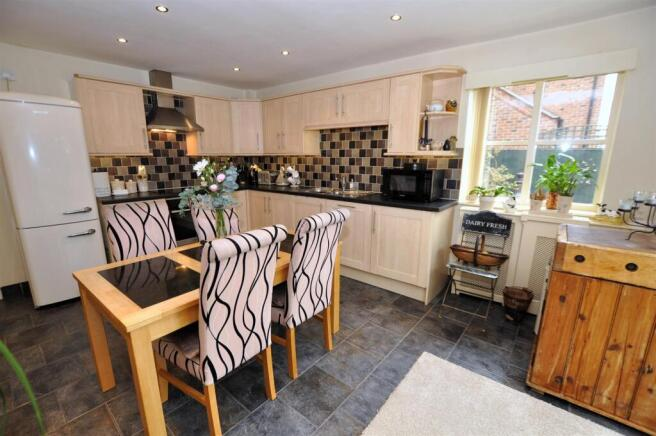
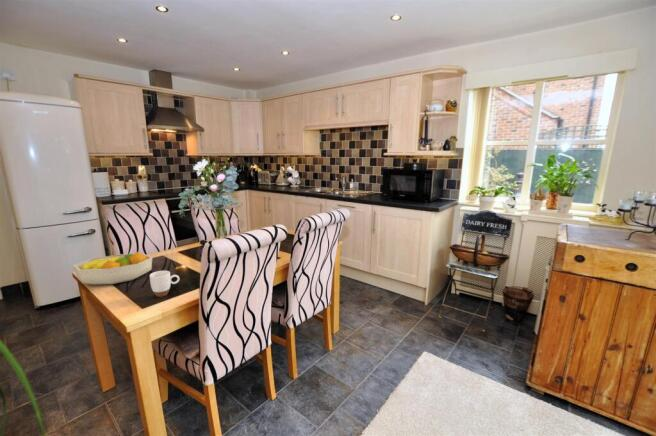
+ fruit bowl (114, 265)
+ mug (165, 283)
